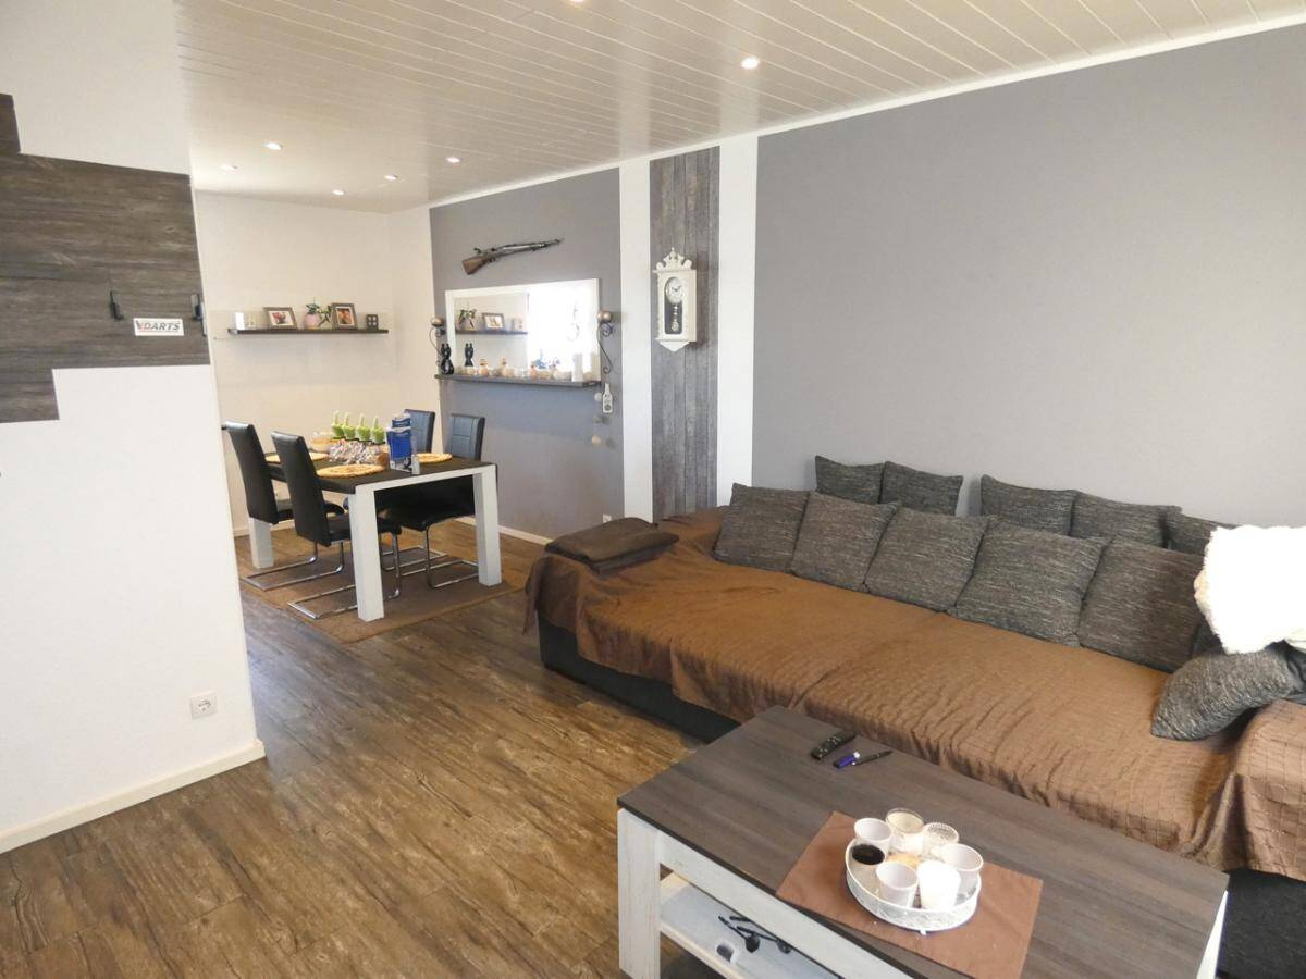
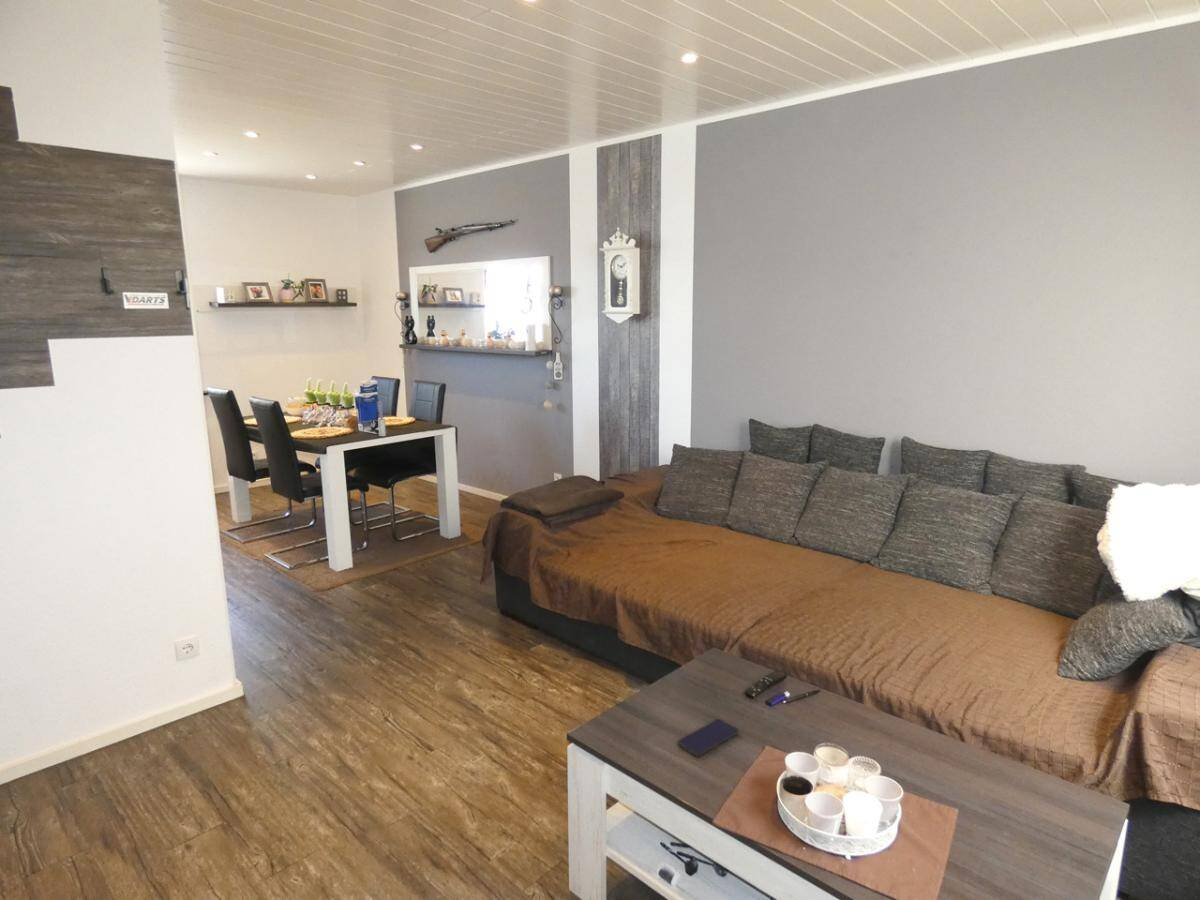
+ smartphone (708, 737)
